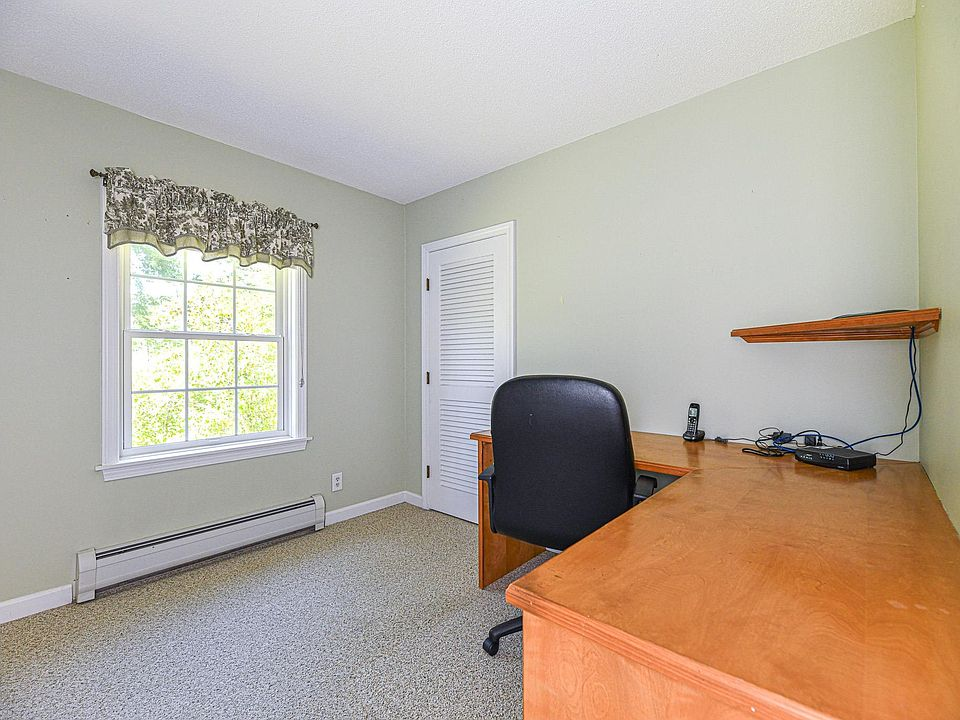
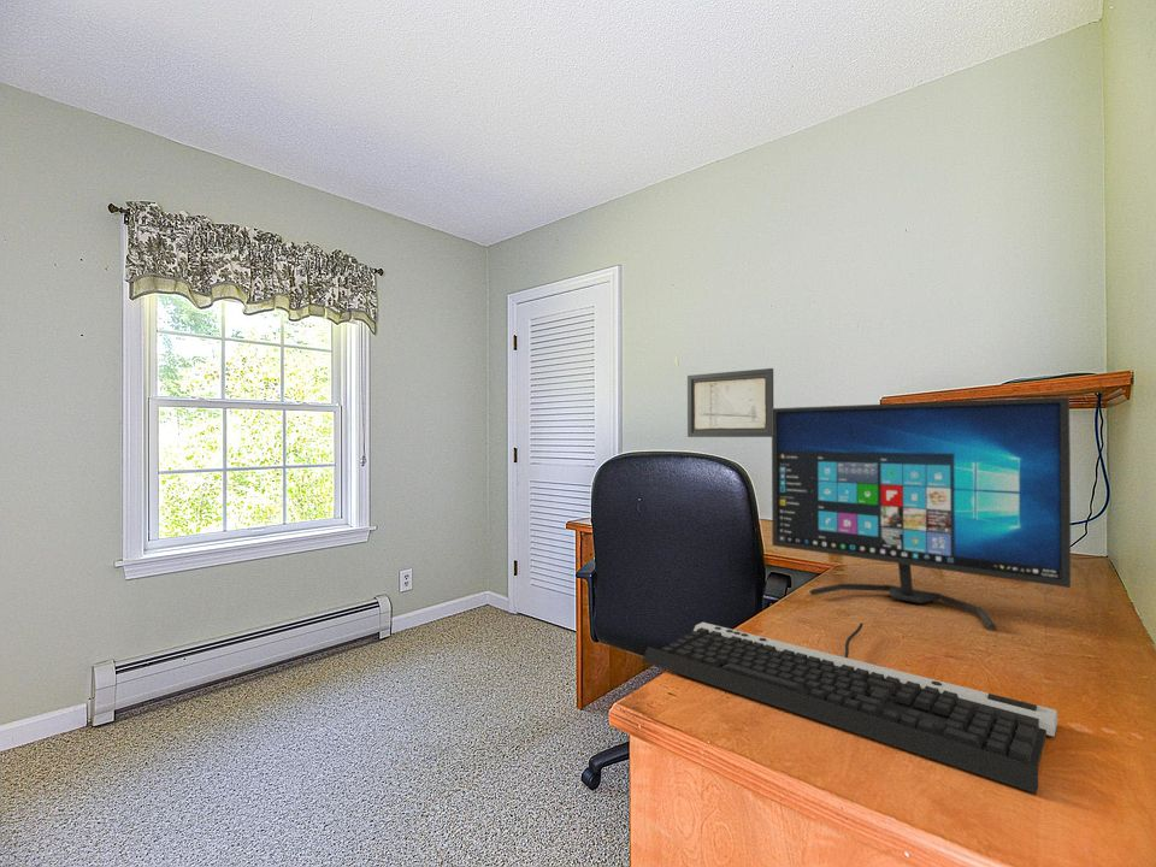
+ computer monitor (898, 503)
+ keyboard (845, 659)
+ wall art (727, 405)
